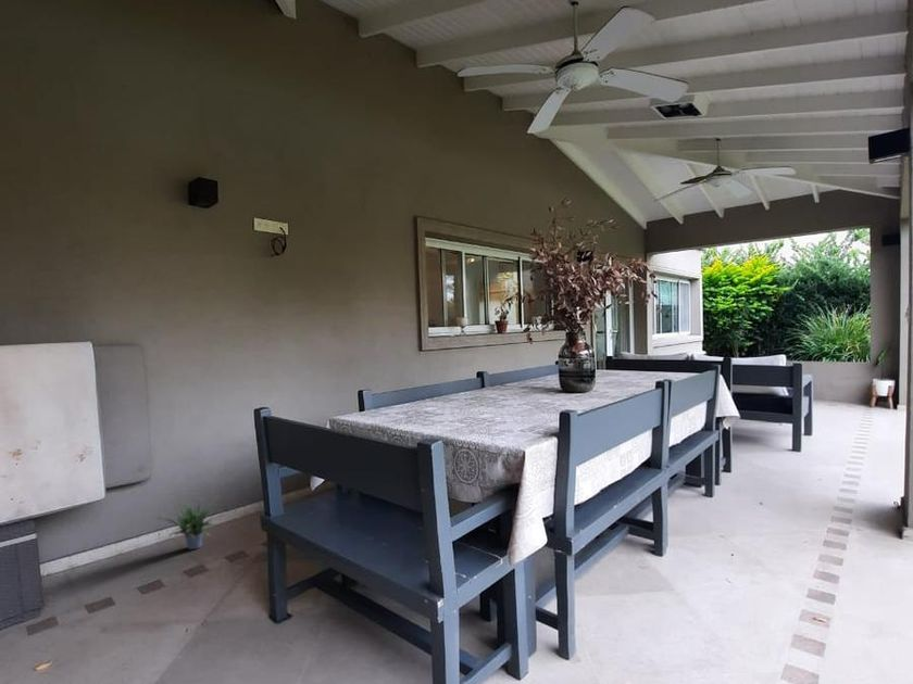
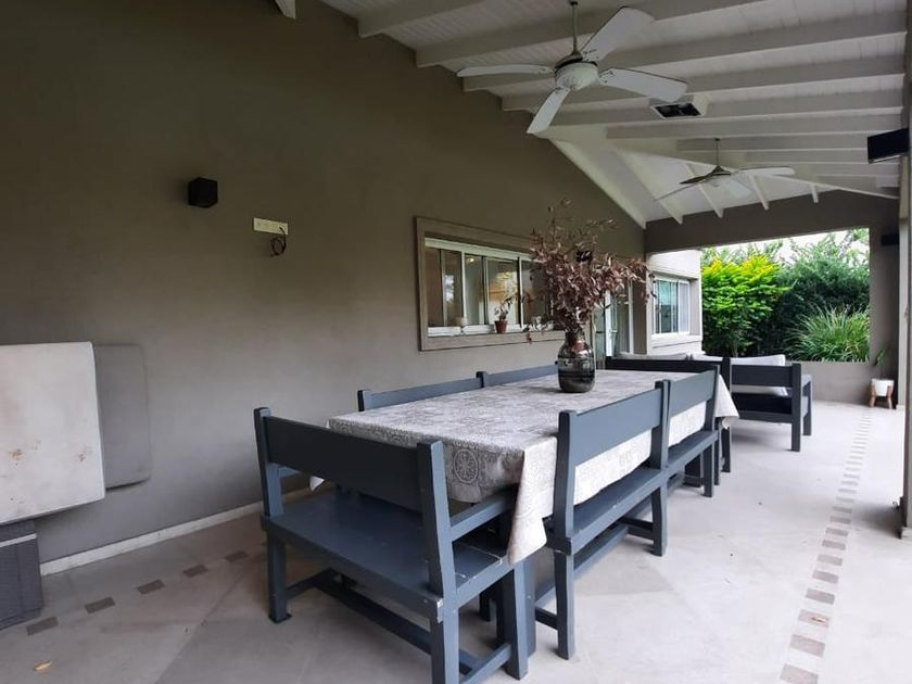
- potted plant (191, 517)
